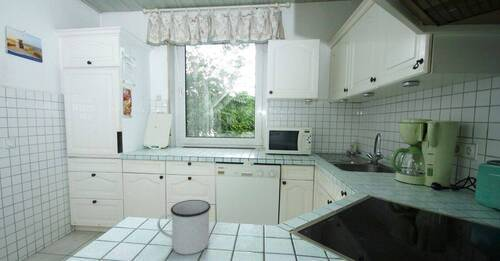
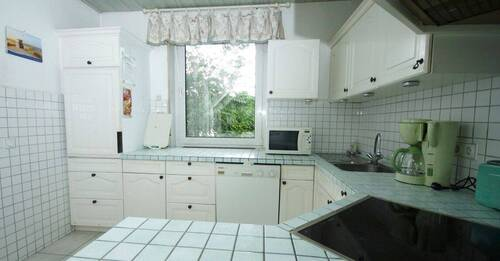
- mug (184, 225)
